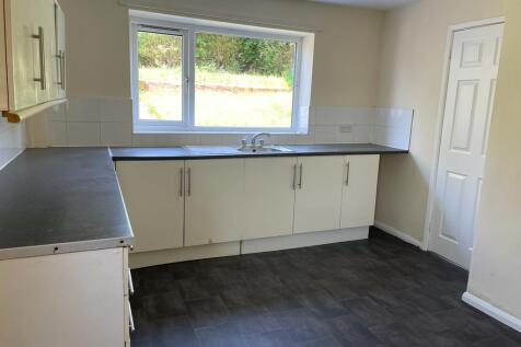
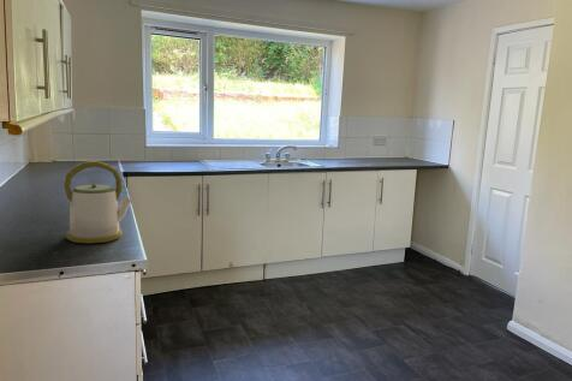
+ kettle (99, 198)
